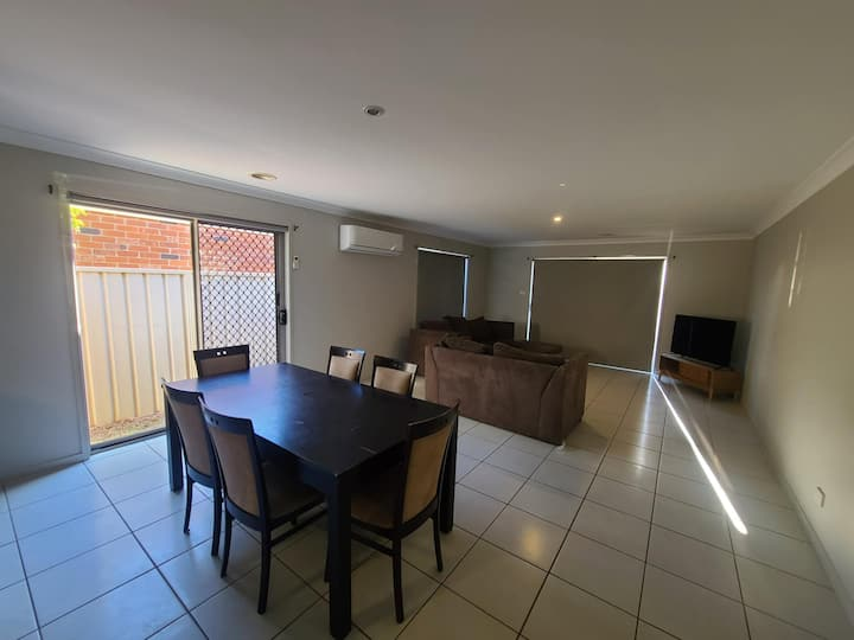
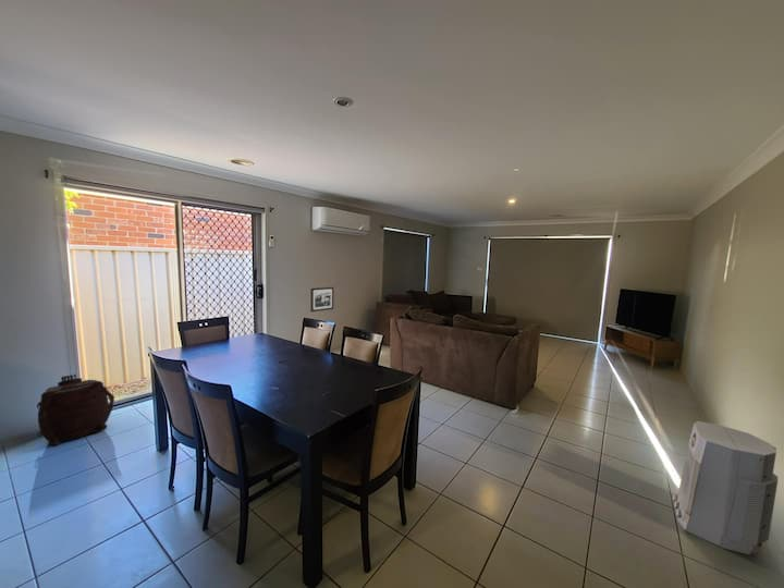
+ air purifier (723, 483)
+ picture frame (322, 298)
+ backpack (74, 407)
